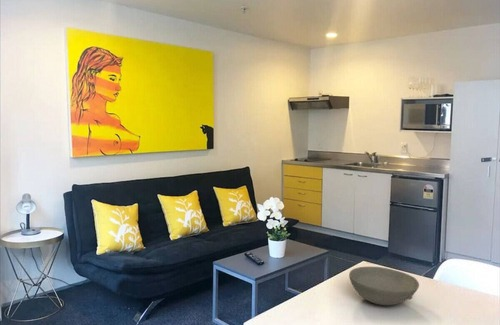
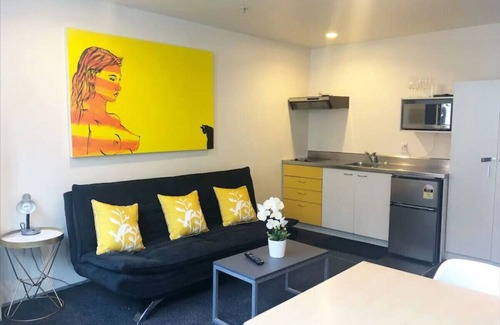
- bowl (382, 288)
